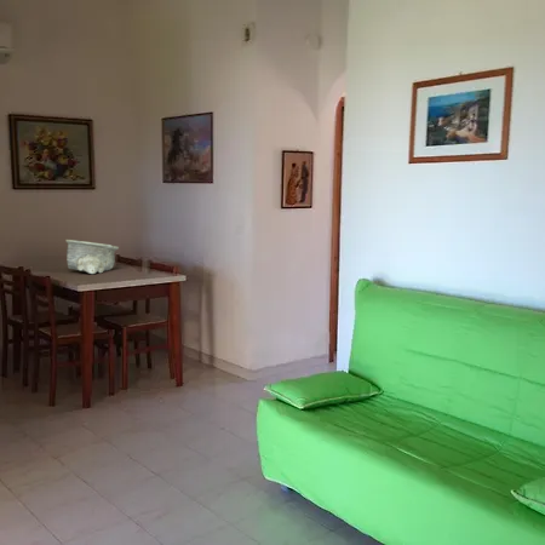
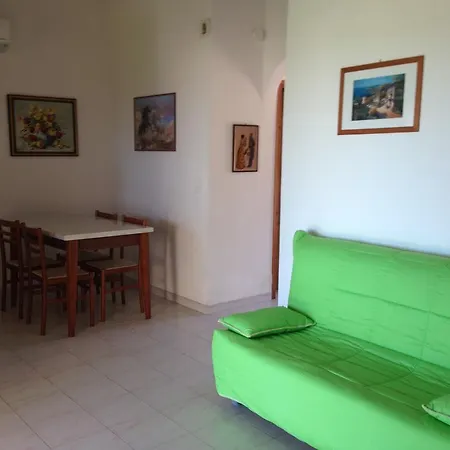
- decorative bowl (93, 256)
